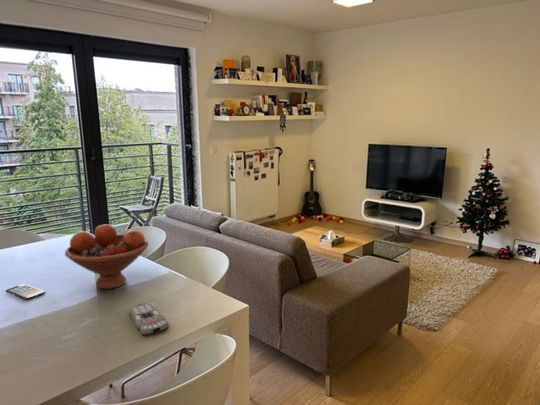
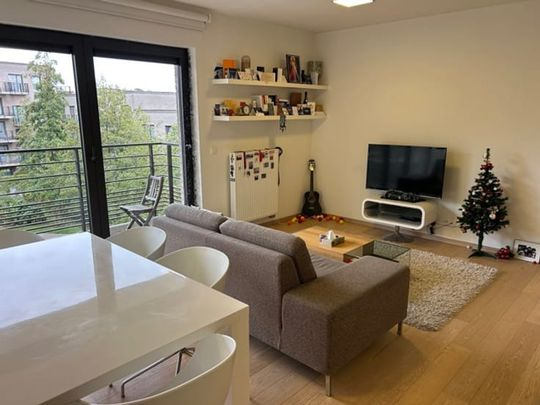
- smartphone (25, 291)
- fruit bowl (108, 257)
- remote control (147, 317)
